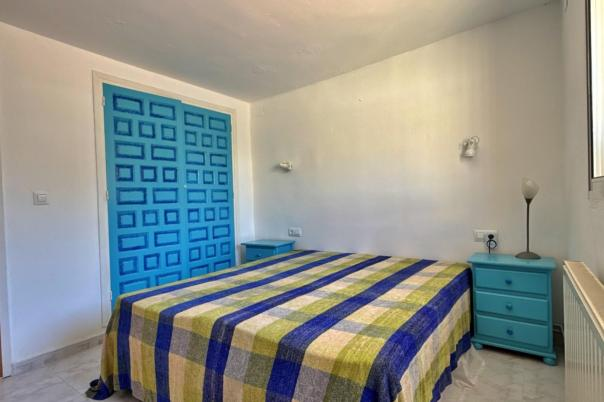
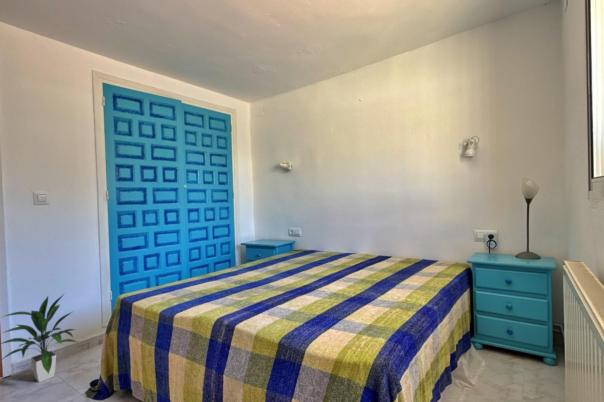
+ indoor plant (41, 338)
